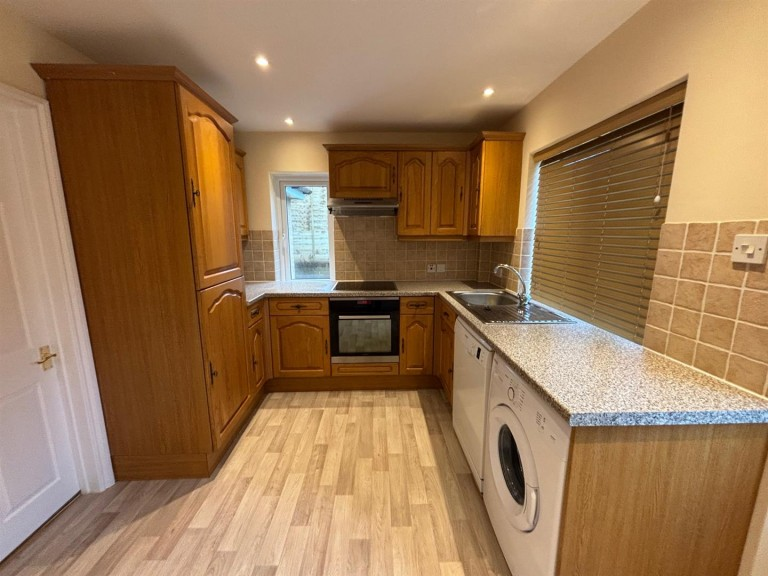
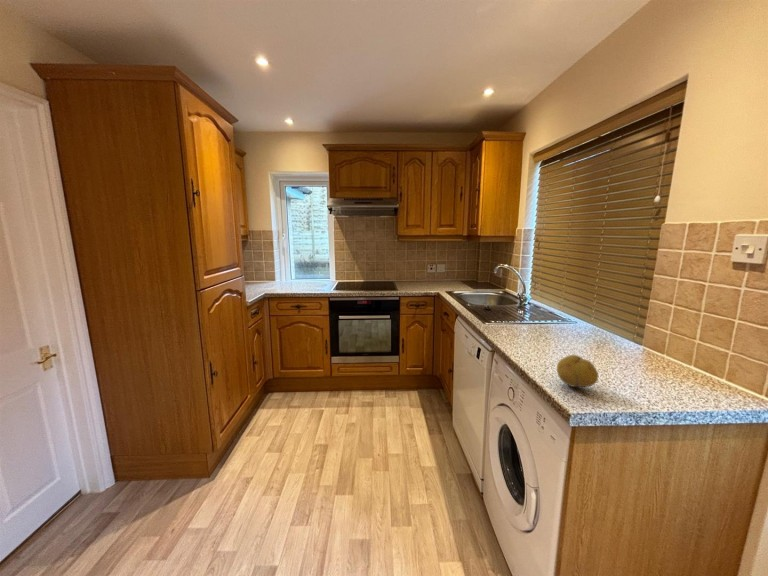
+ fruit (576, 371)
